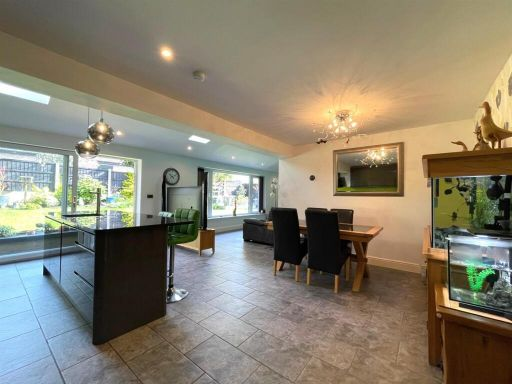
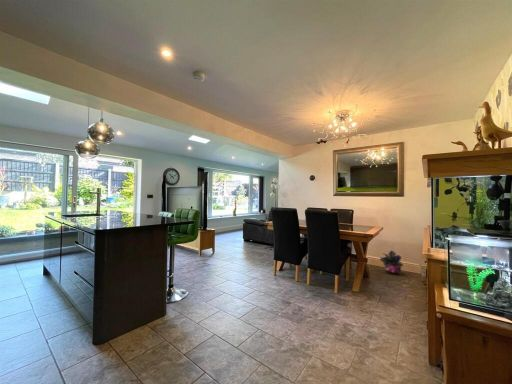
+ potted plant (392, 262)
